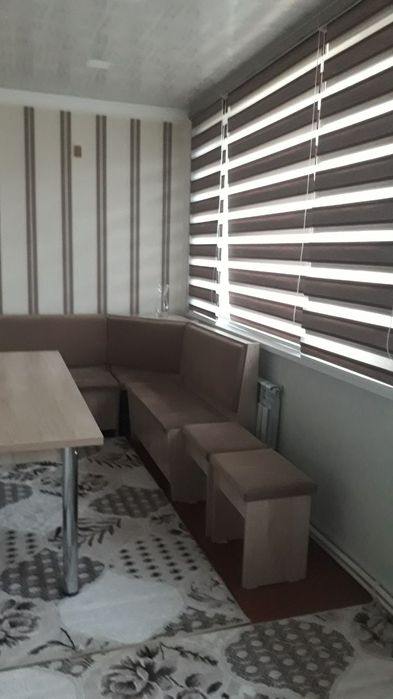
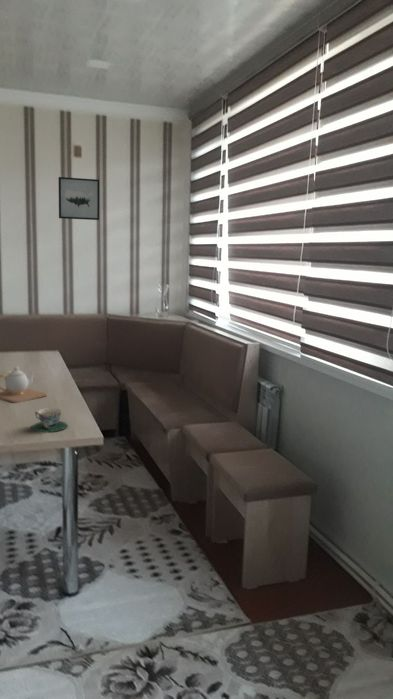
+ teacup (49, 418)
+ teapot (19, 381)
+ wall art (79, 198)
